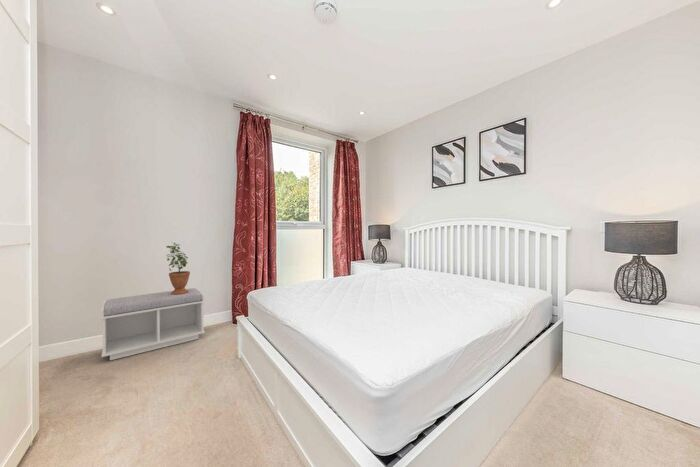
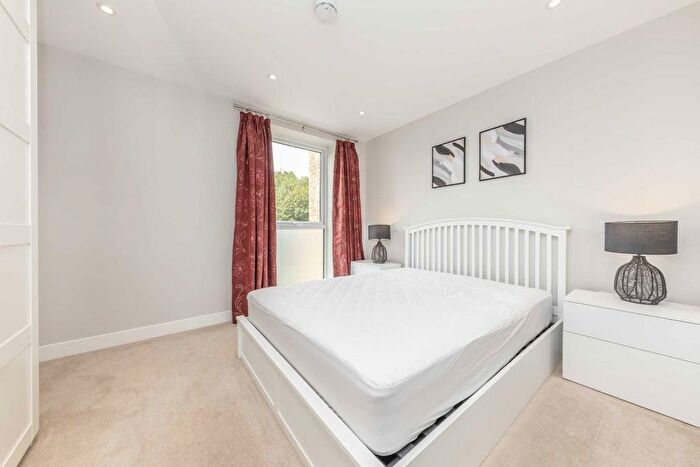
- potted plant (177, 267)
- bench (156, 319)
